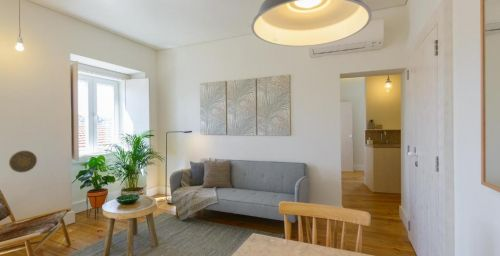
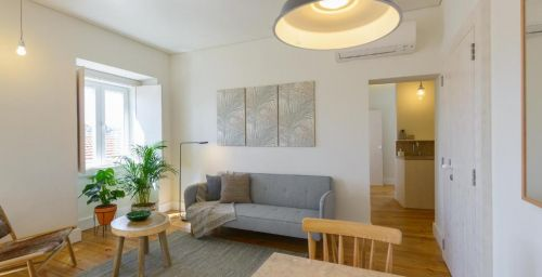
- decorative plate (24, 161)
